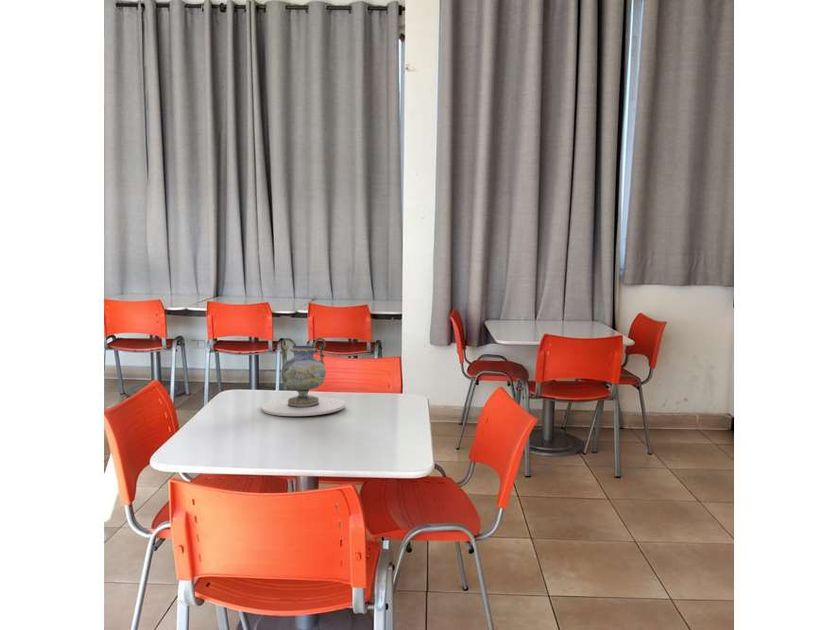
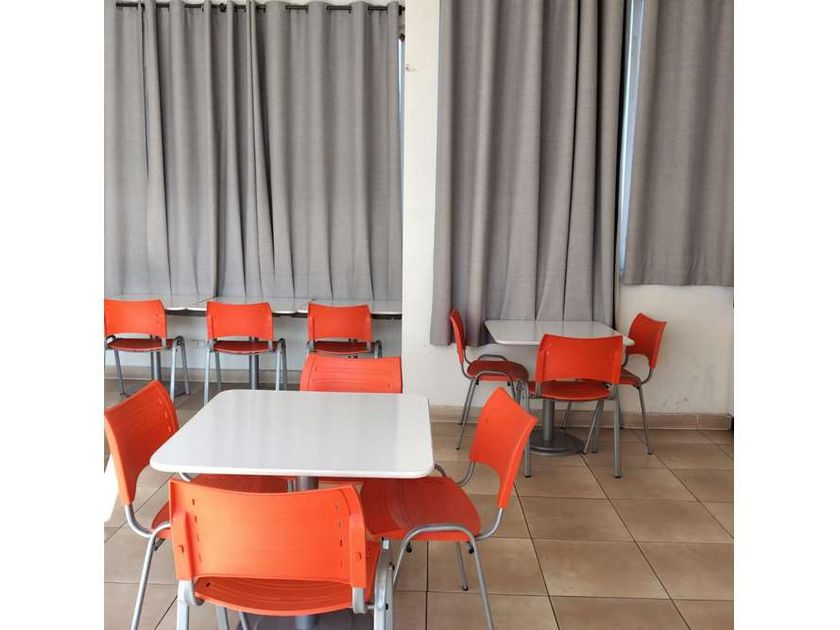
- decorative vase (303, 373)
